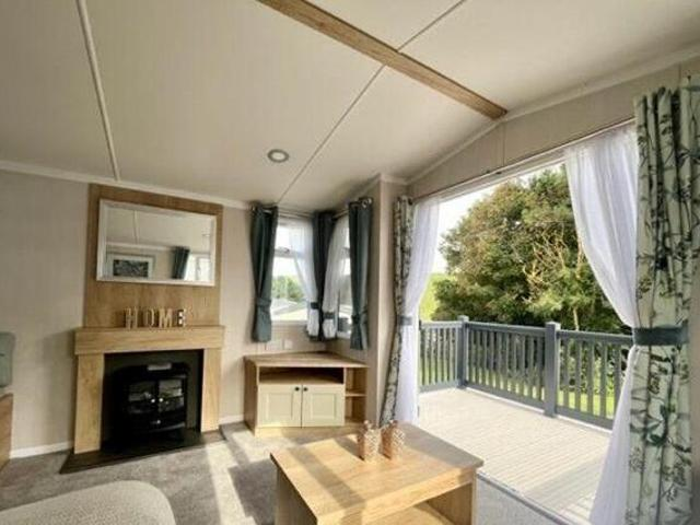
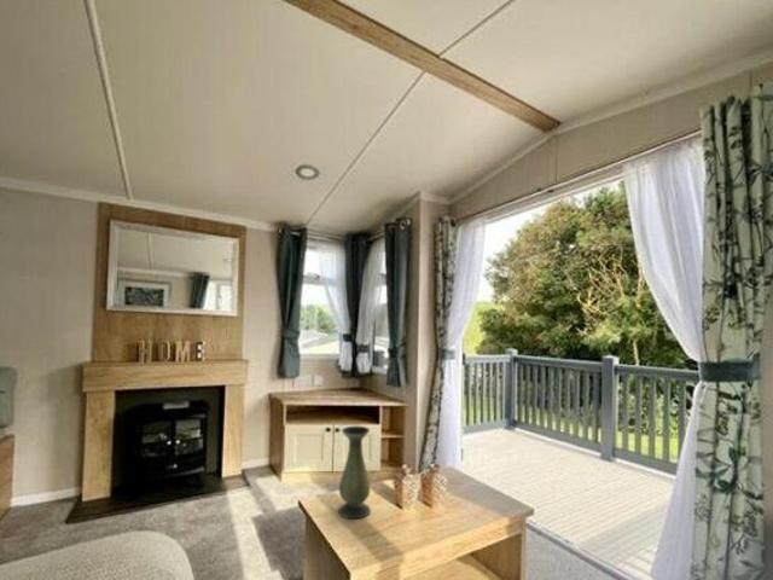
+ vase (355, 470)
